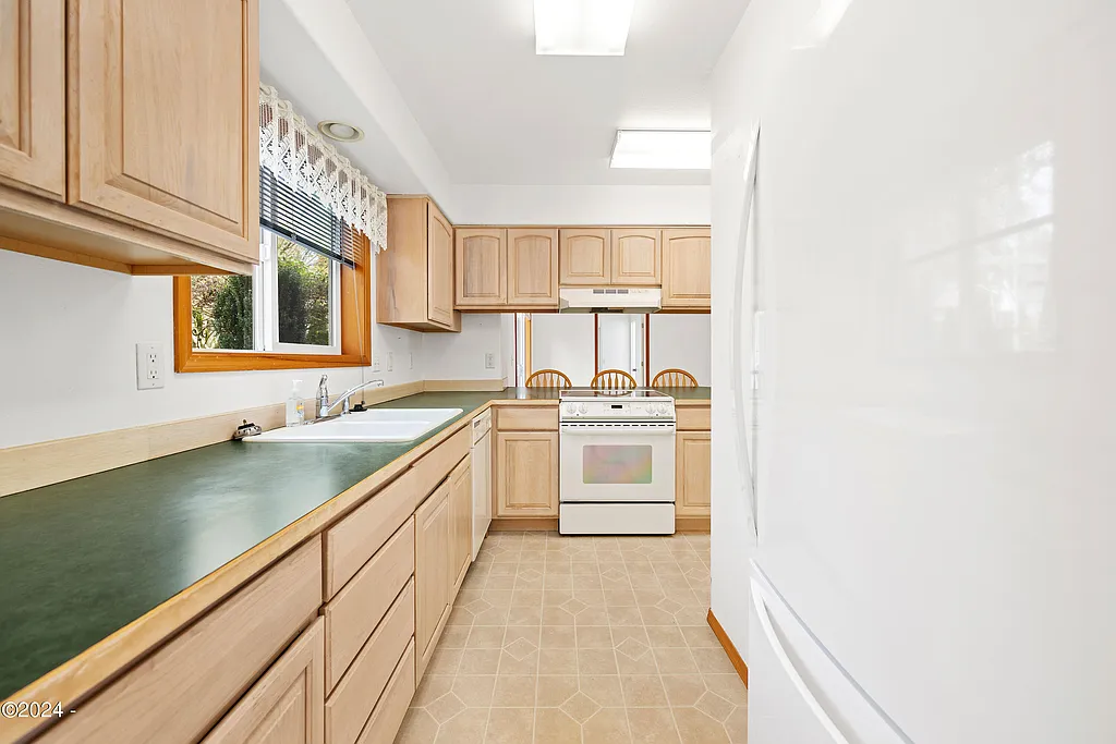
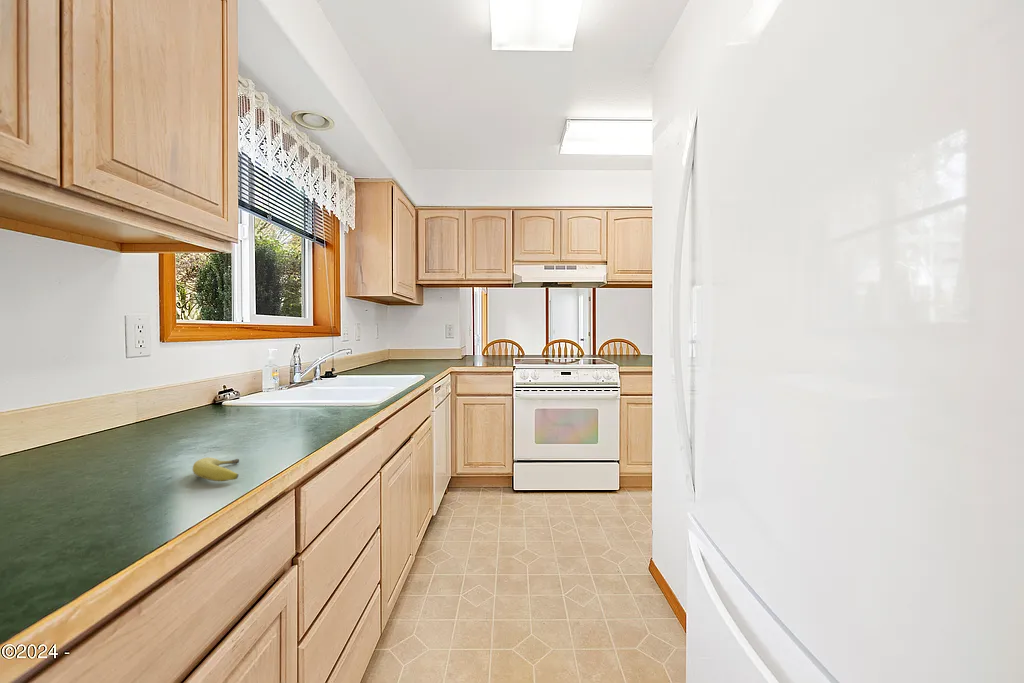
+ fruit (217, 466)
